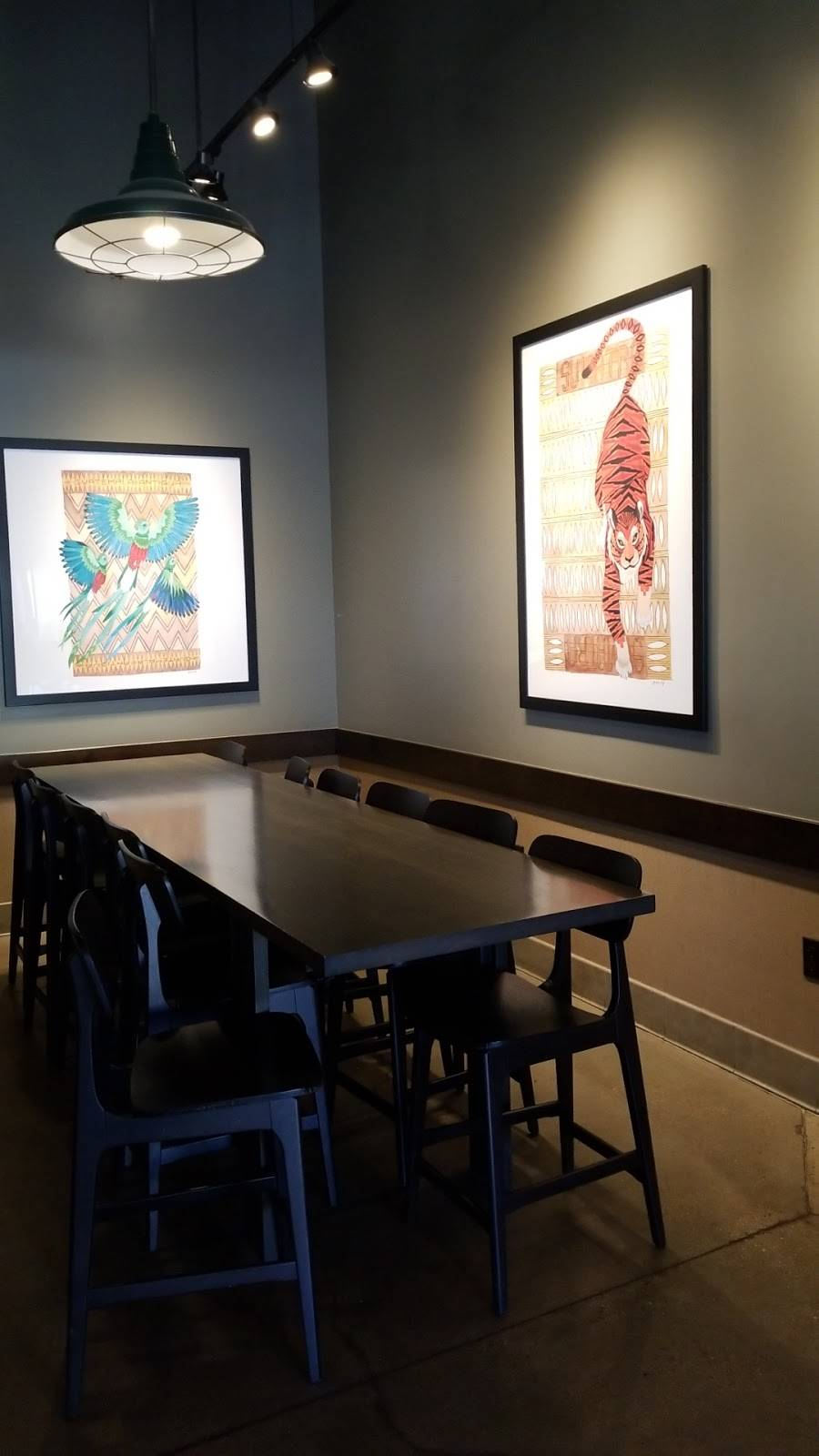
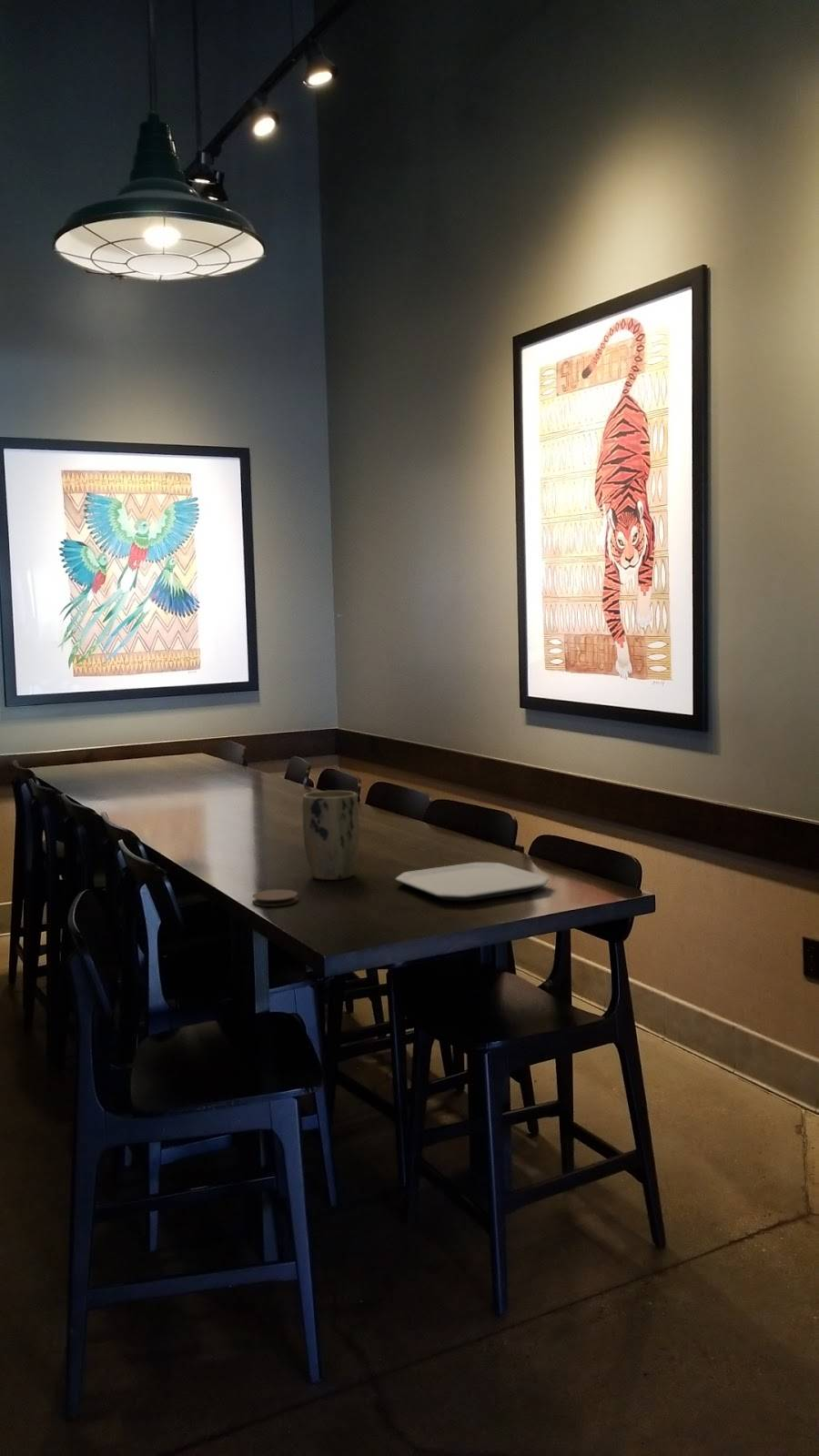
+ coaster (275, 897)
+ plant pot (330, 834)
+ plate (471, 882)
